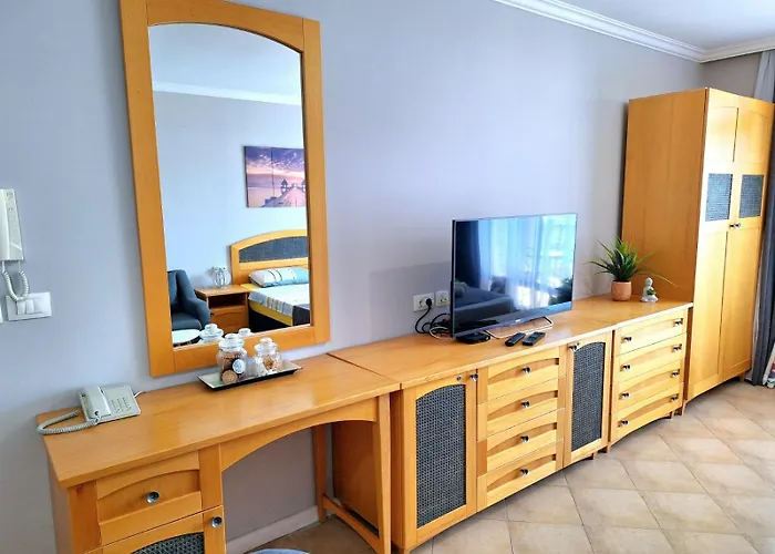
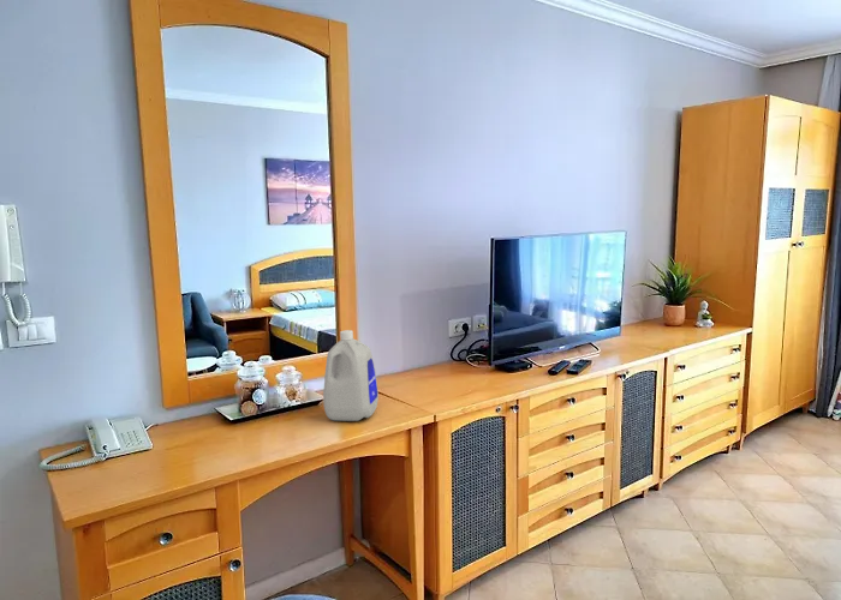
+ bottle (350, 373)
